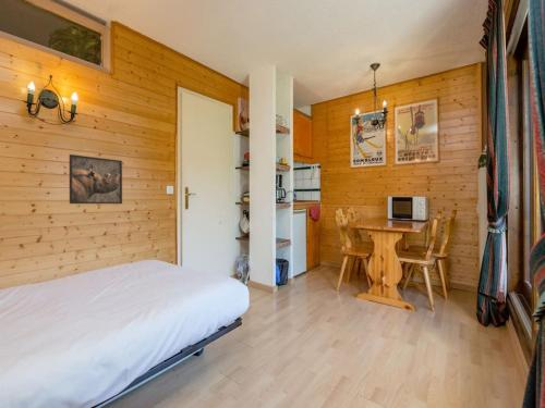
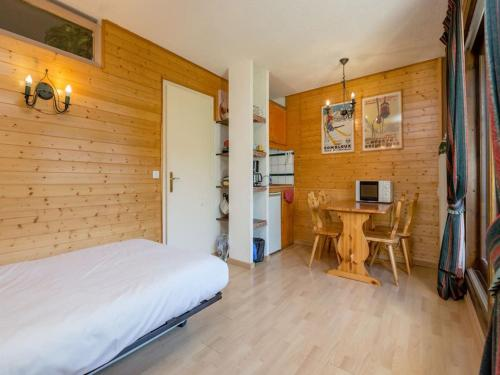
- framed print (97, 181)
